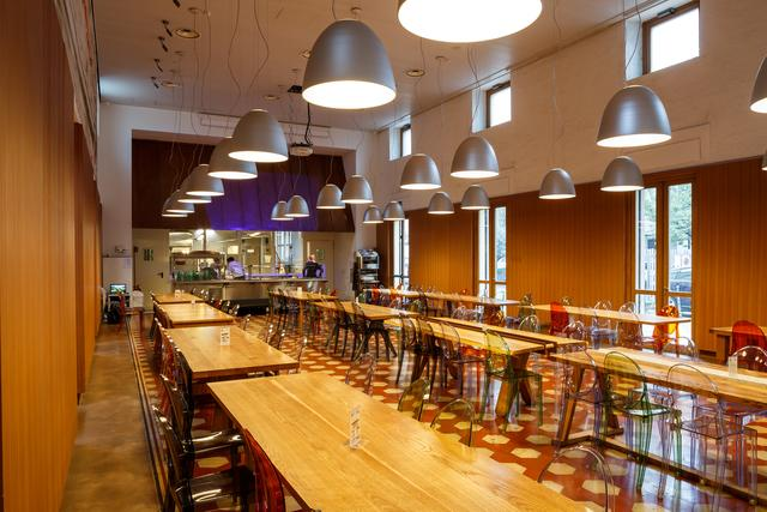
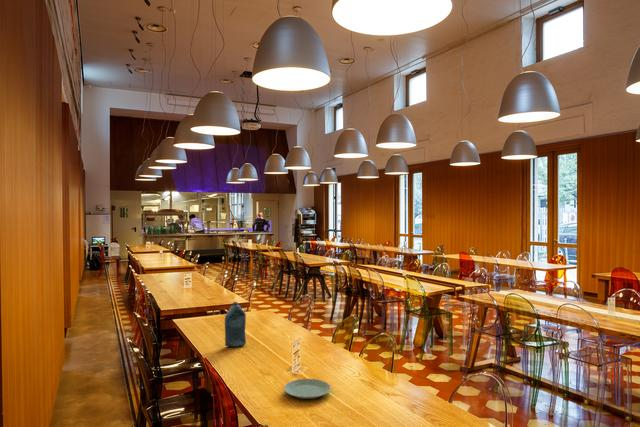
+ bottle (235, 324)
+ plate (307, 389)
